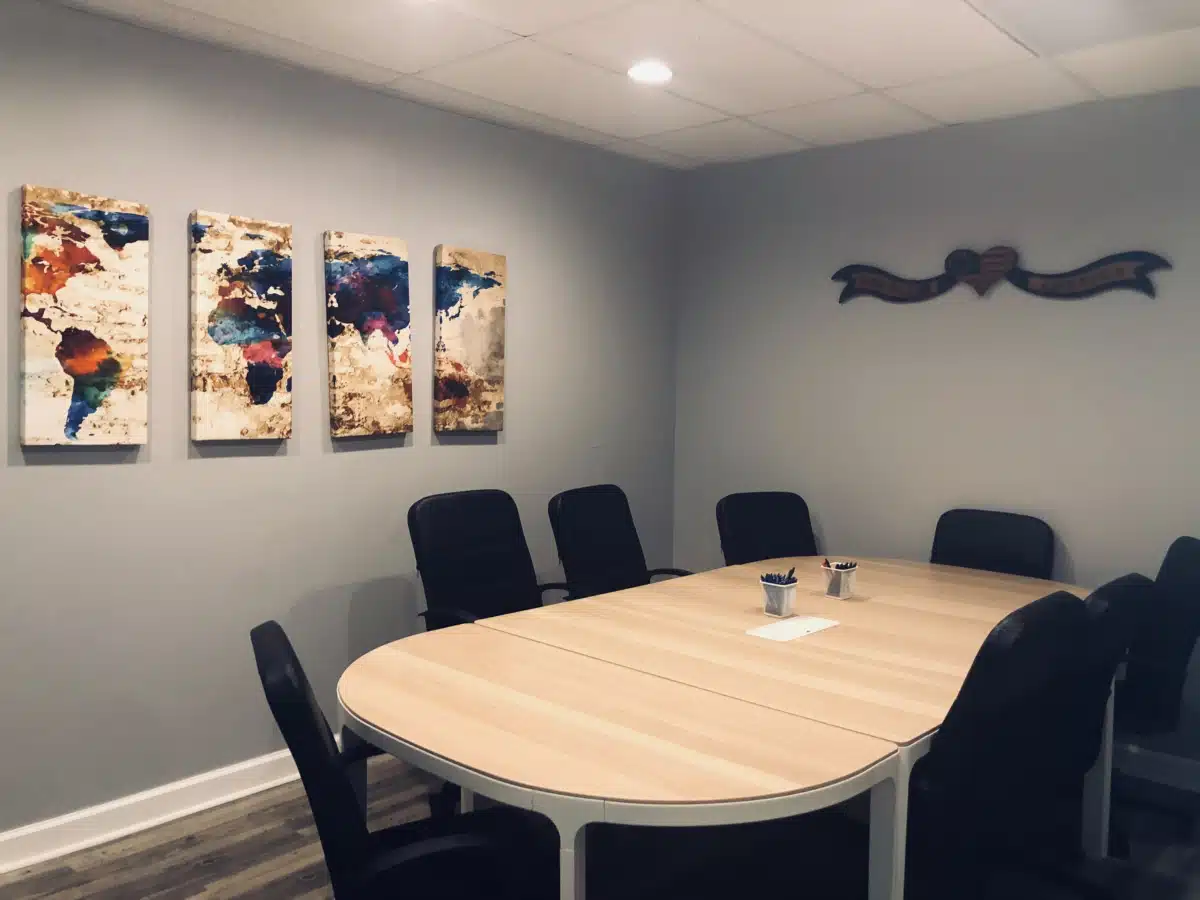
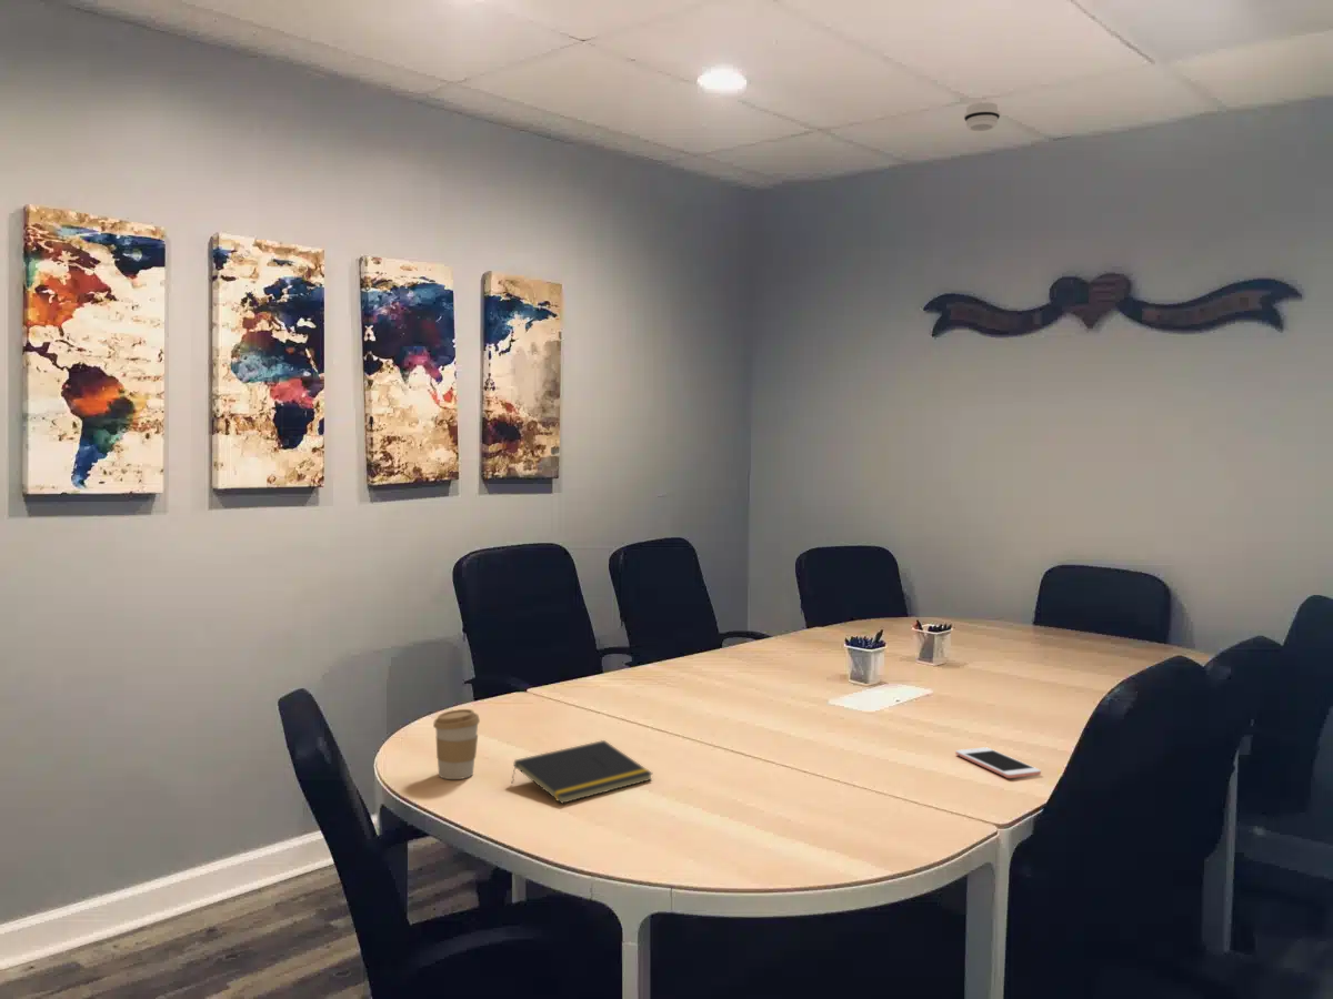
+ cell phone (996, 761)
+ notepad (583, 769)
+ coffee cup (455, 743)
+ smoke detector (981, 117)
